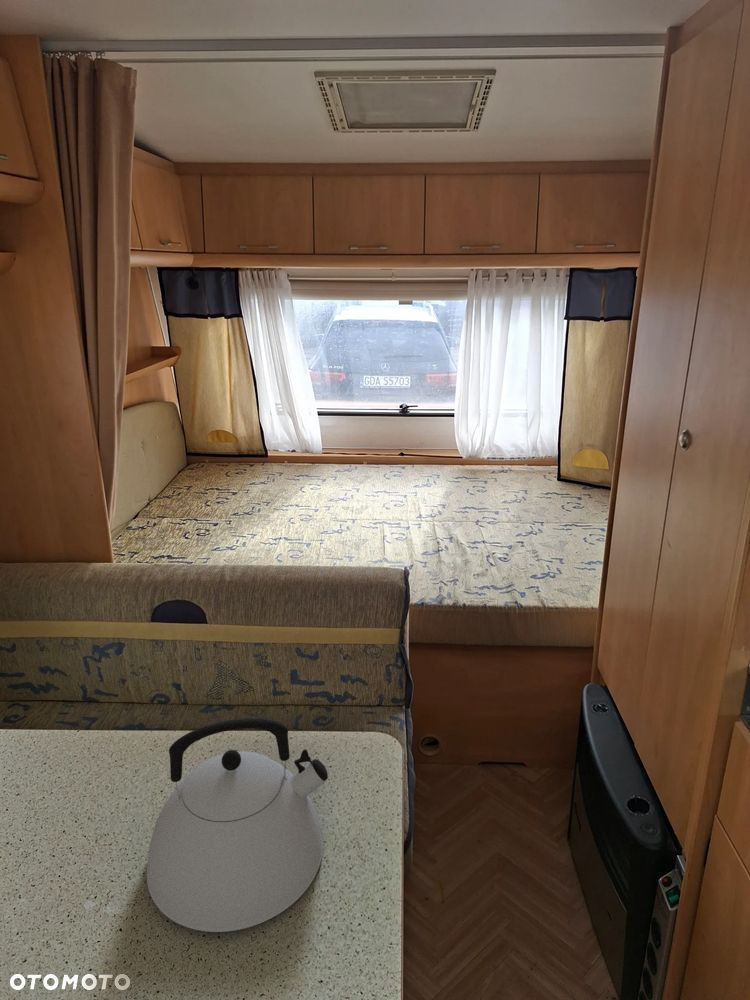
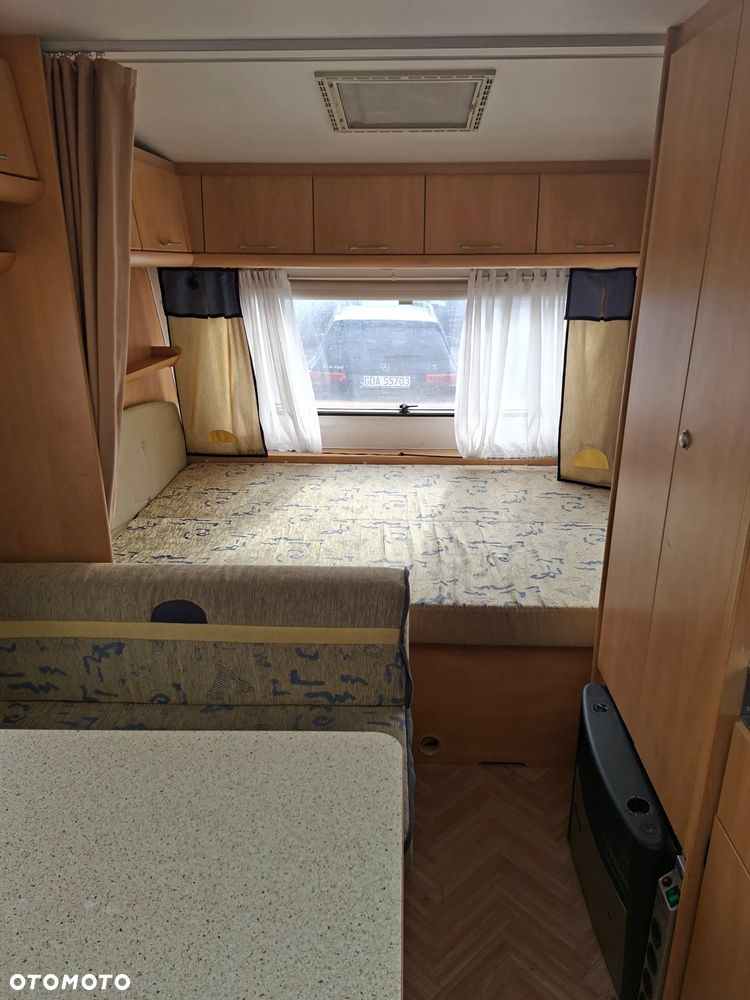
- kettle (237, 788)
